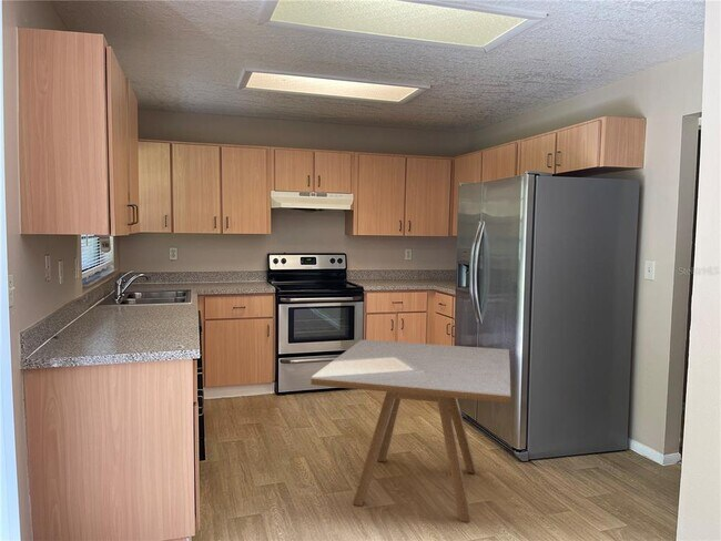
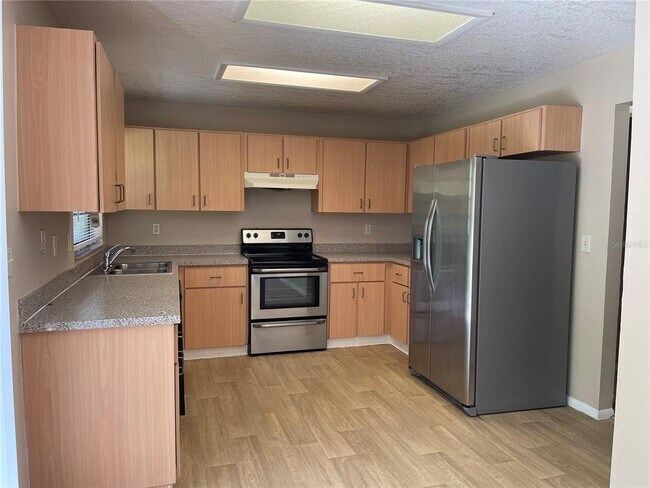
- dining table (441, 423)
